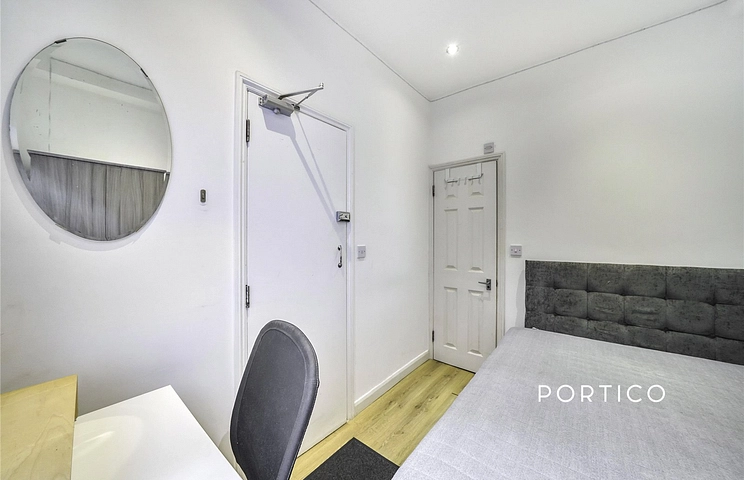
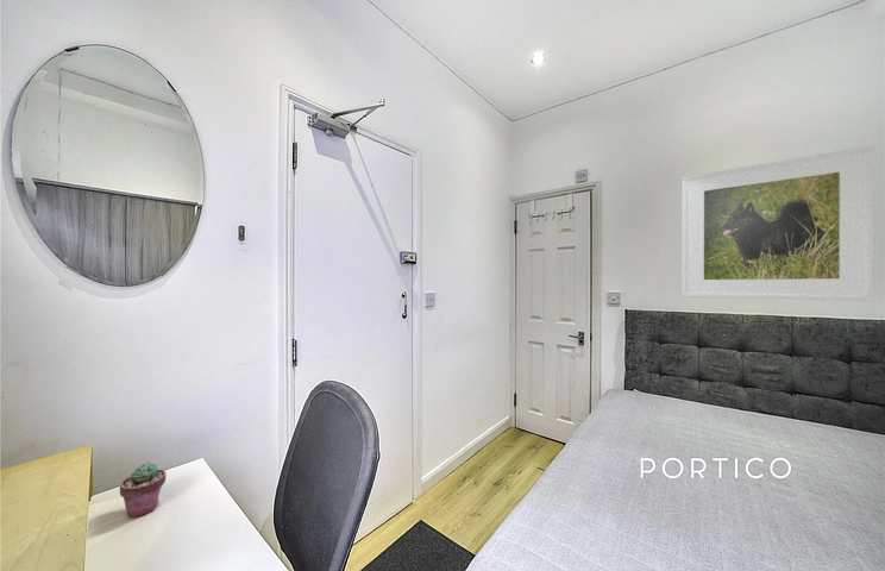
+ potted succulent (143, 487)
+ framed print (765, 231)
